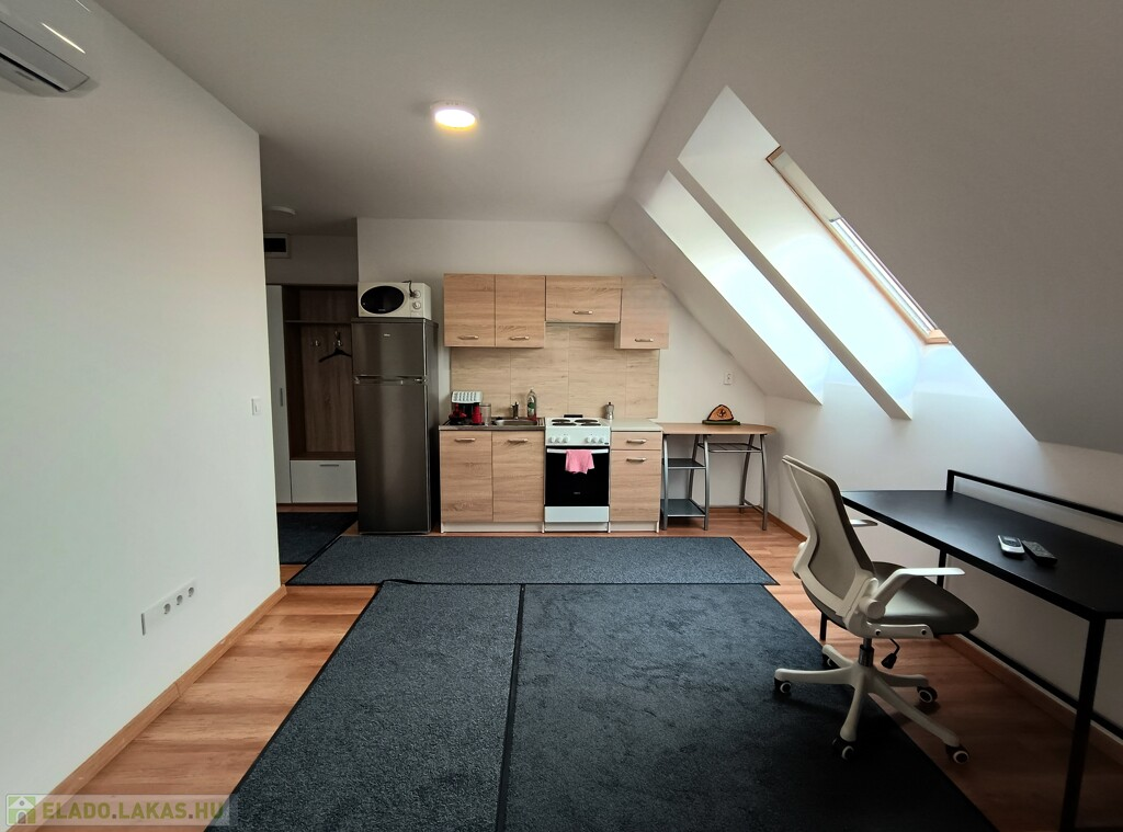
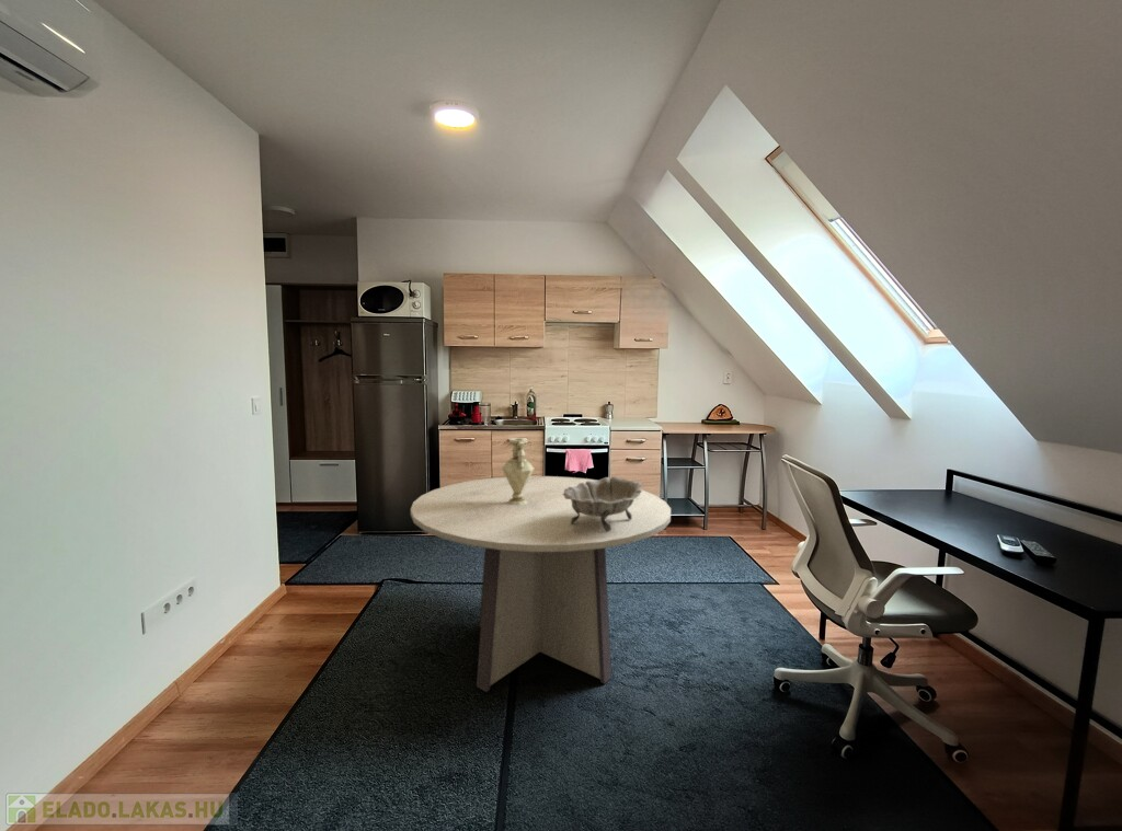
+ decorative bowl (603, 503)
+ vase (517, 470)
+ dining table (540, 576)
